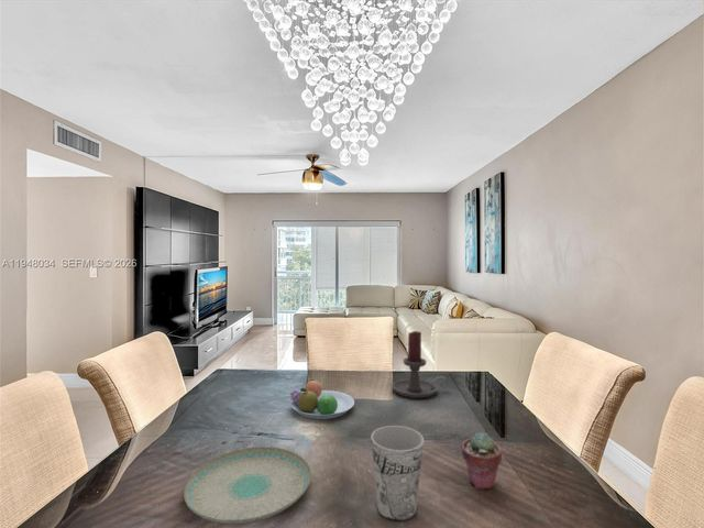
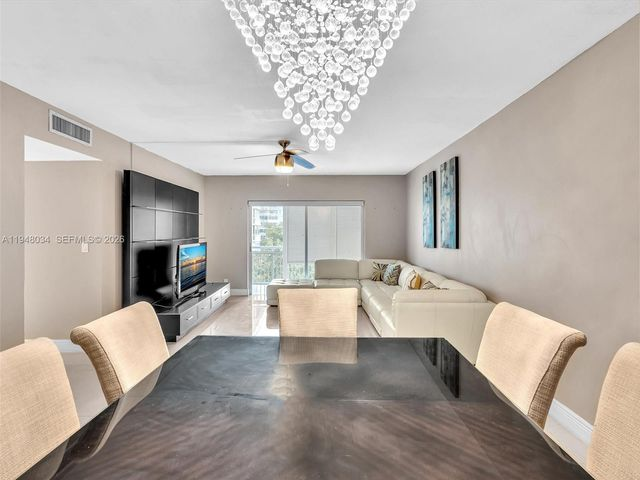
- candle holder (420, 361)
- plate (250, 482)
- potted succulent (481, 457)
- fruit bowl (321, 396)
- cup (396, 472)
